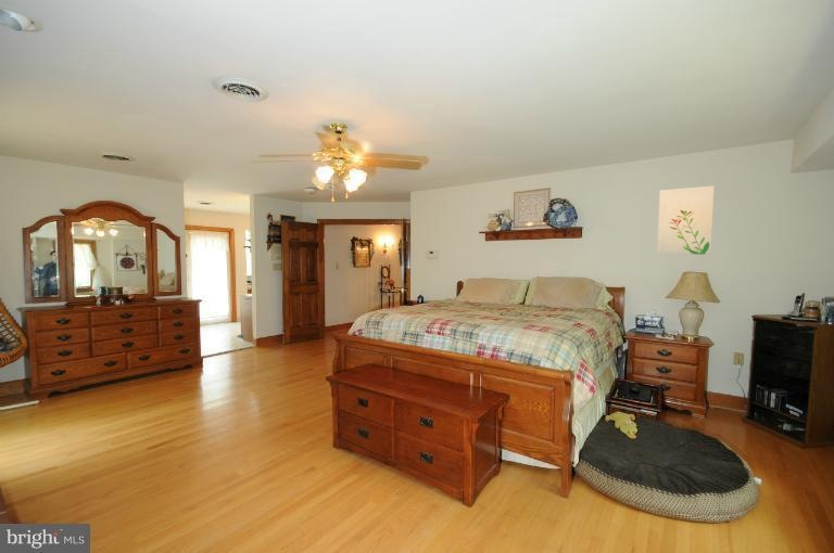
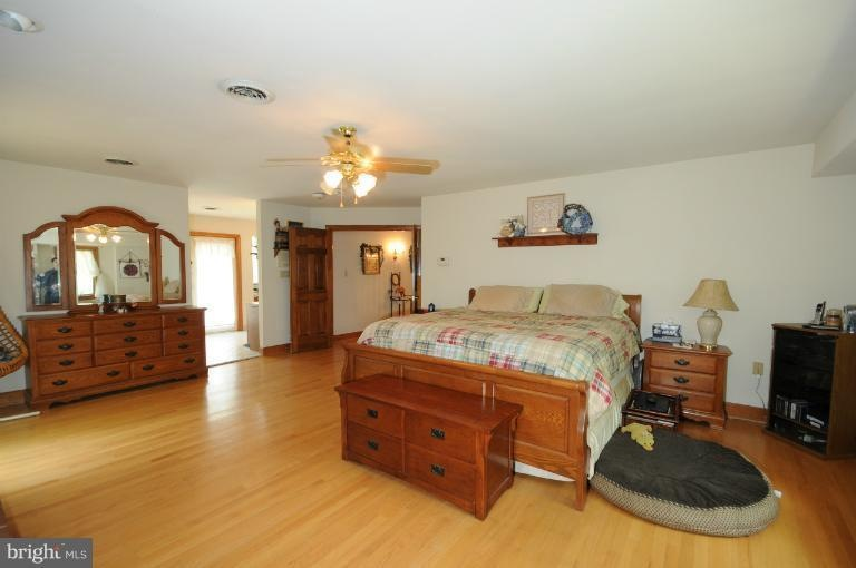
- wall art (684, 221)
